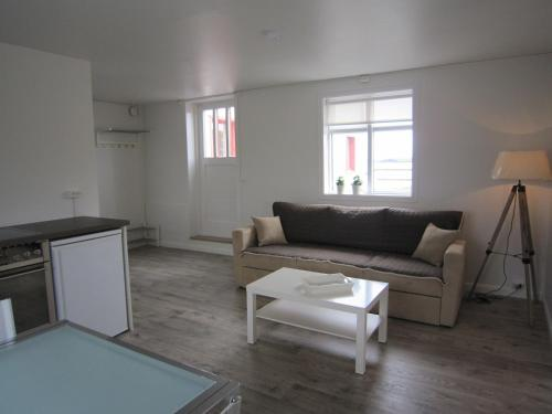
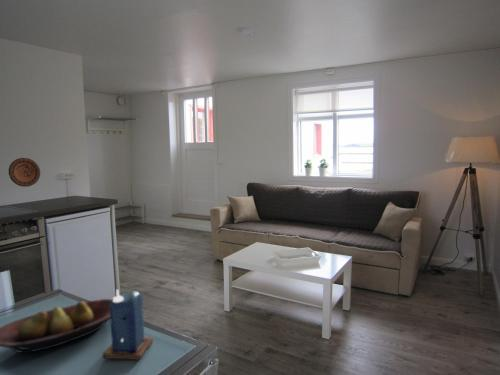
+ candle (127, 319)
+ decorative plate (24, 172)
+ fruit bowl (62, 320)
